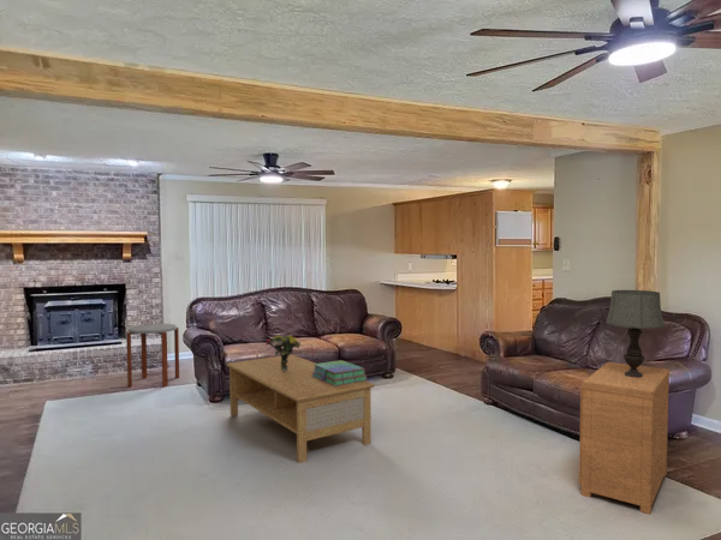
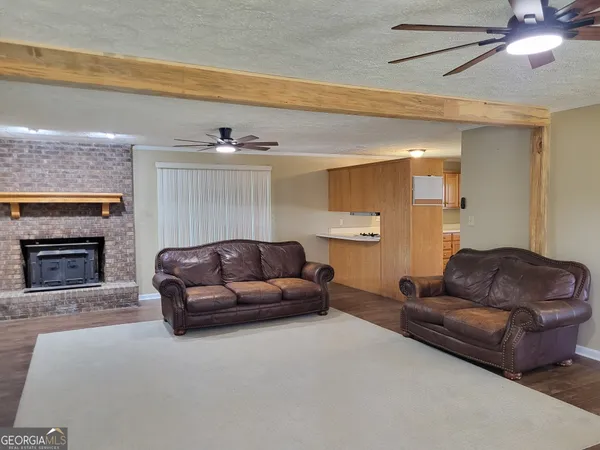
- side table (145, 354)
- bouquet (285, 352)
- nightstand (621, 428)
- coffee table (294, 400)
- stack of books (338, 371)
- table lamp (633, 332)
